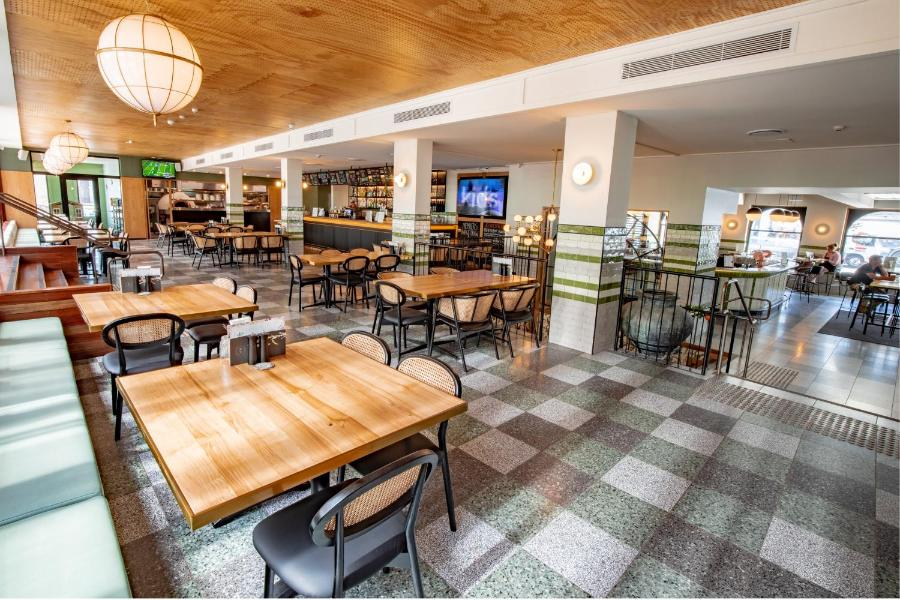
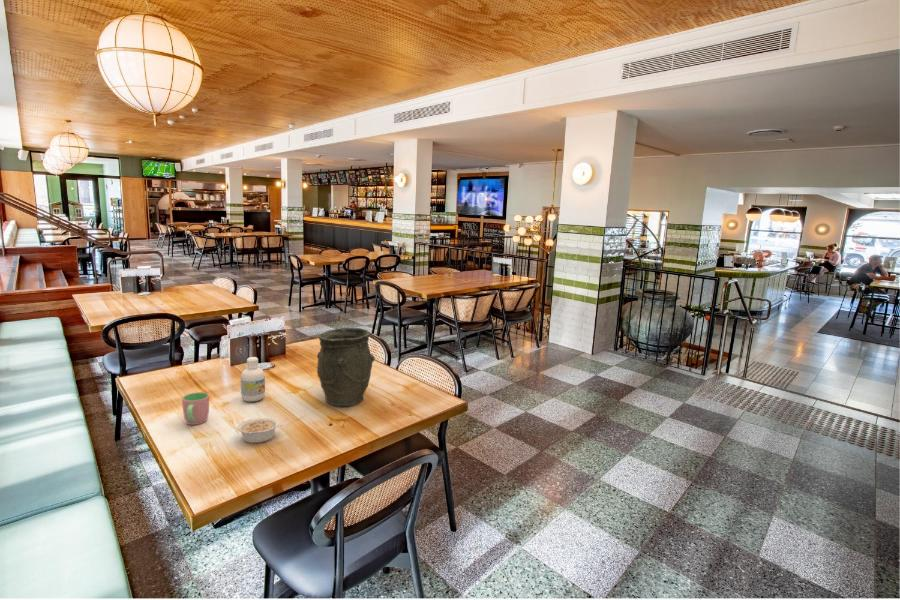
+ cup (194, 410)
+ bottle (252, 378)
+ legume (260, 429)
+ vase (345, 366)
